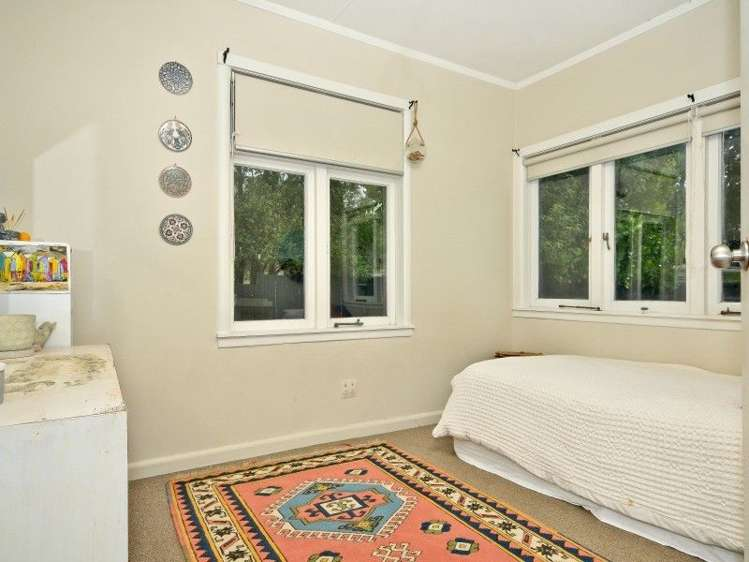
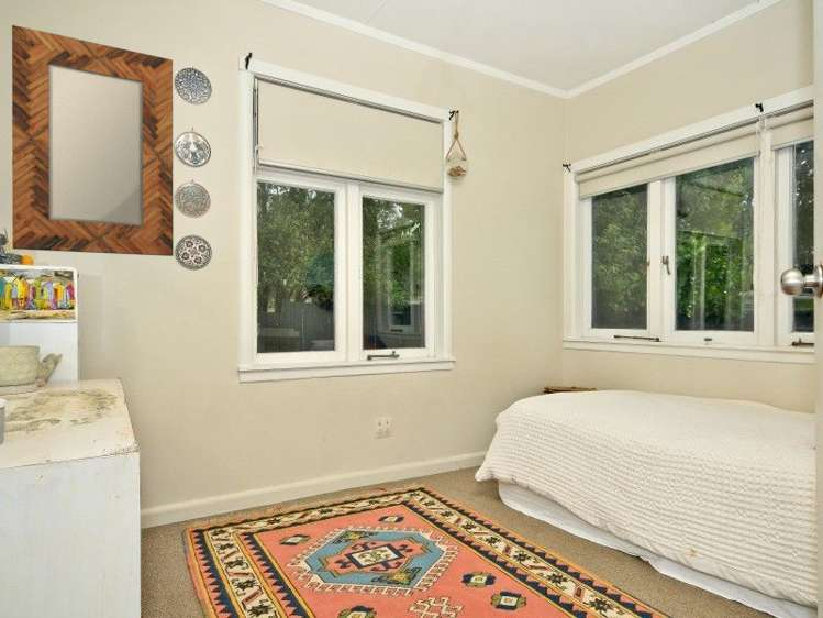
+ home mirror (98, 148)
